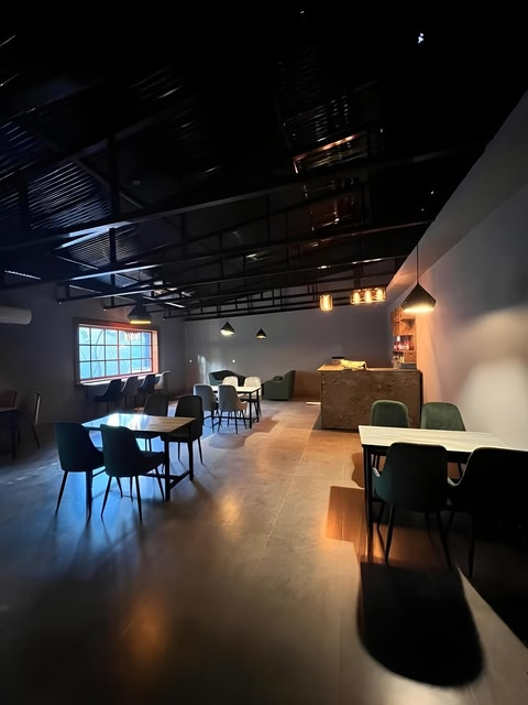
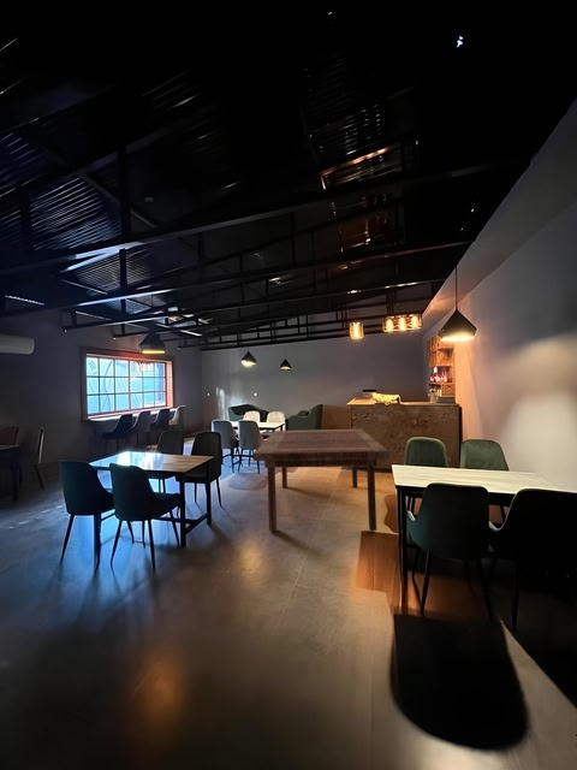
+ dining table (319, 466)
